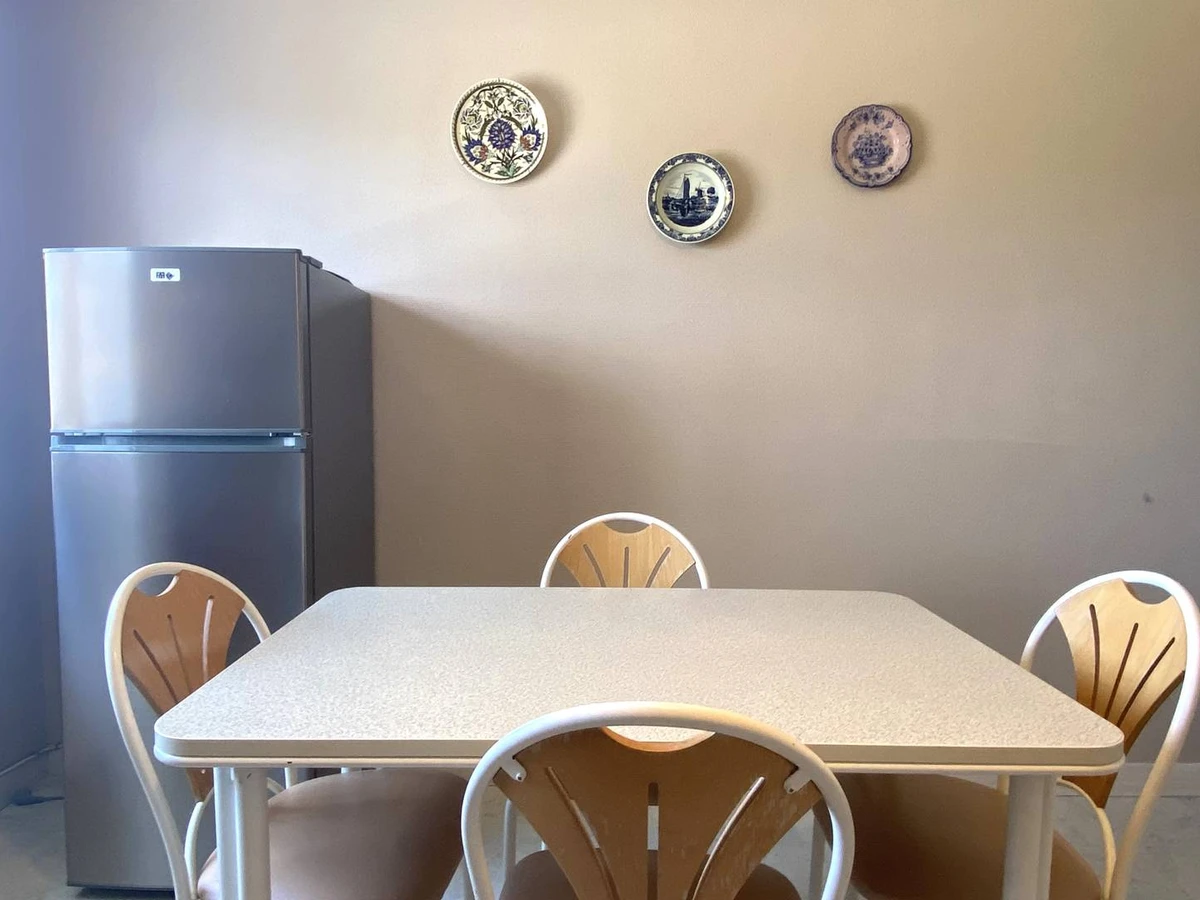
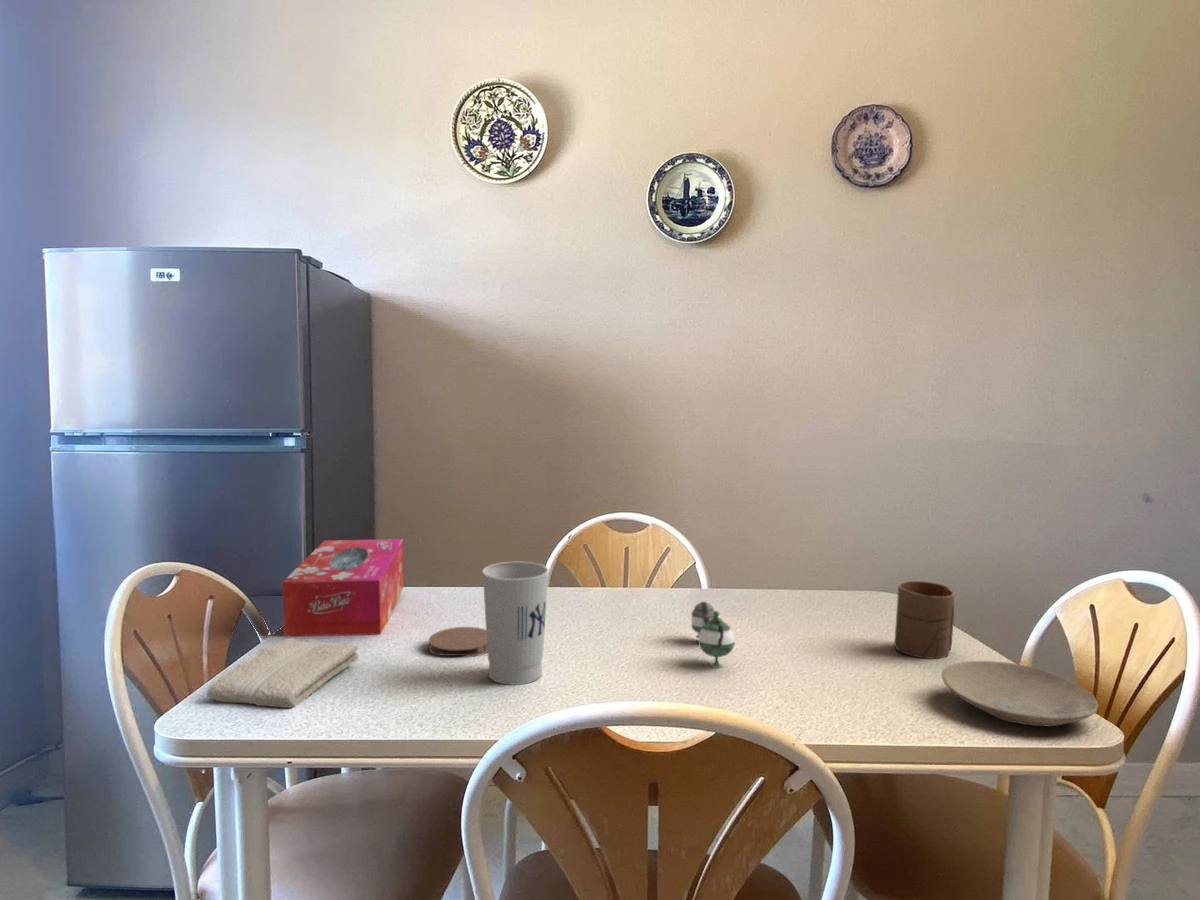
+ tissue box (349, 585)
+ washcloth (290, 669)
+ teapot (710, 625)
+ cup (515, 622)
+ cup (925, 618)
+ plate (1015, 696)
+ coaster (461, 642)
